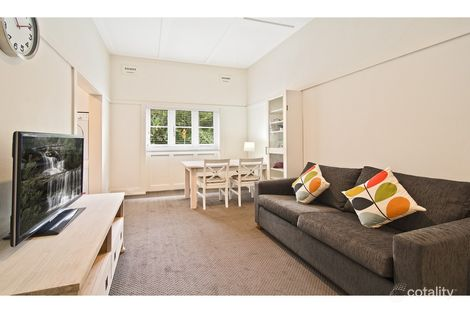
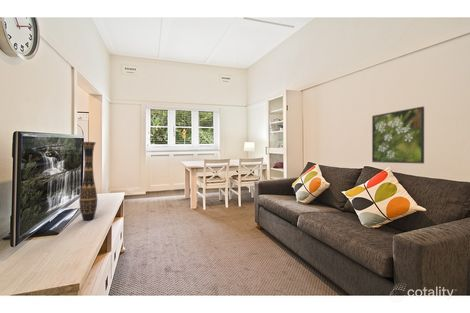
+ decorative vase (88, 180)
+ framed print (395, 137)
